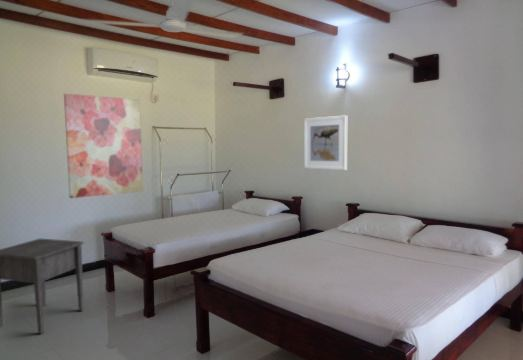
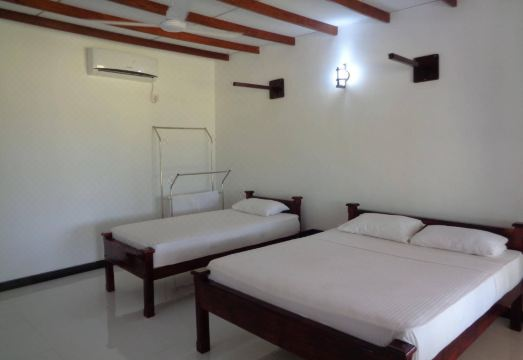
- nightstand (40, 282)
- wall art (106, 146)
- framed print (324, 143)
